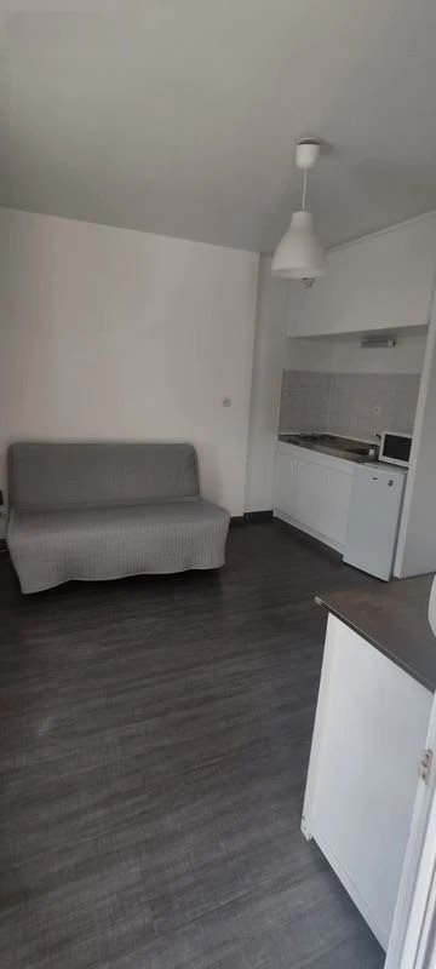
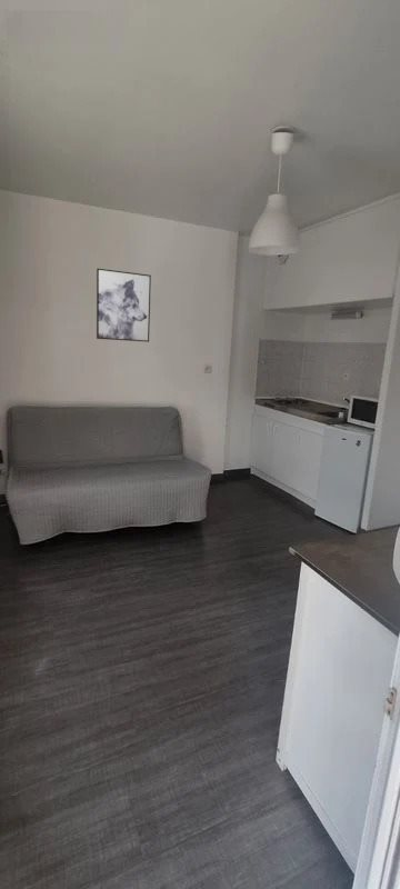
+ wall art (123, 307)
